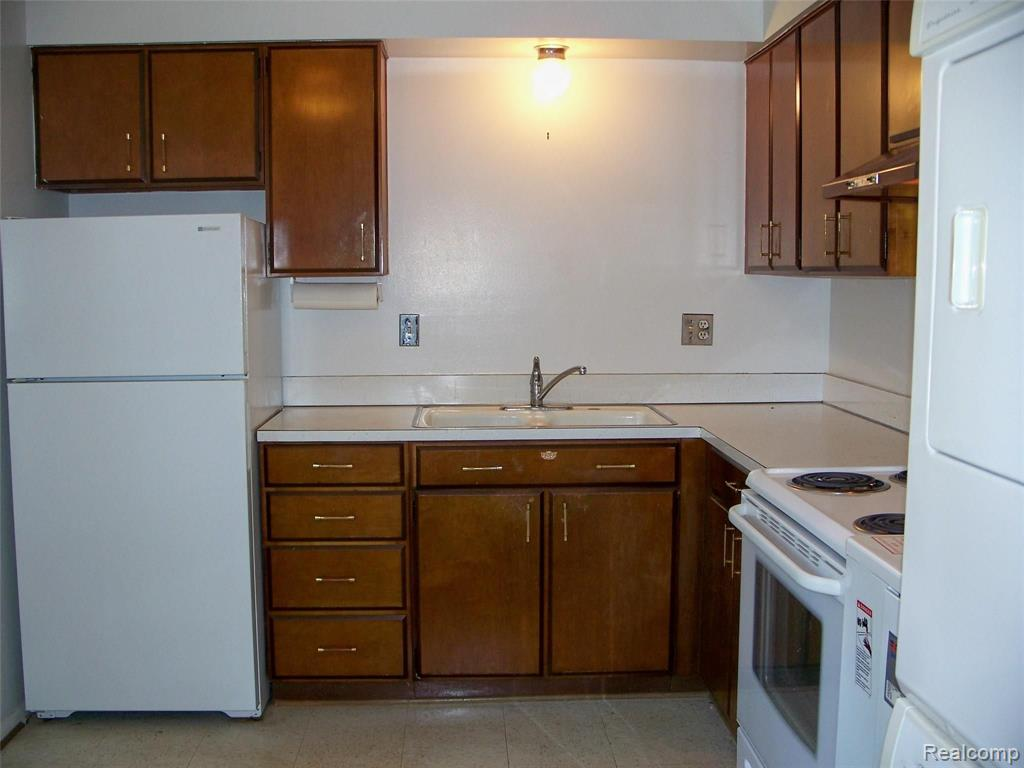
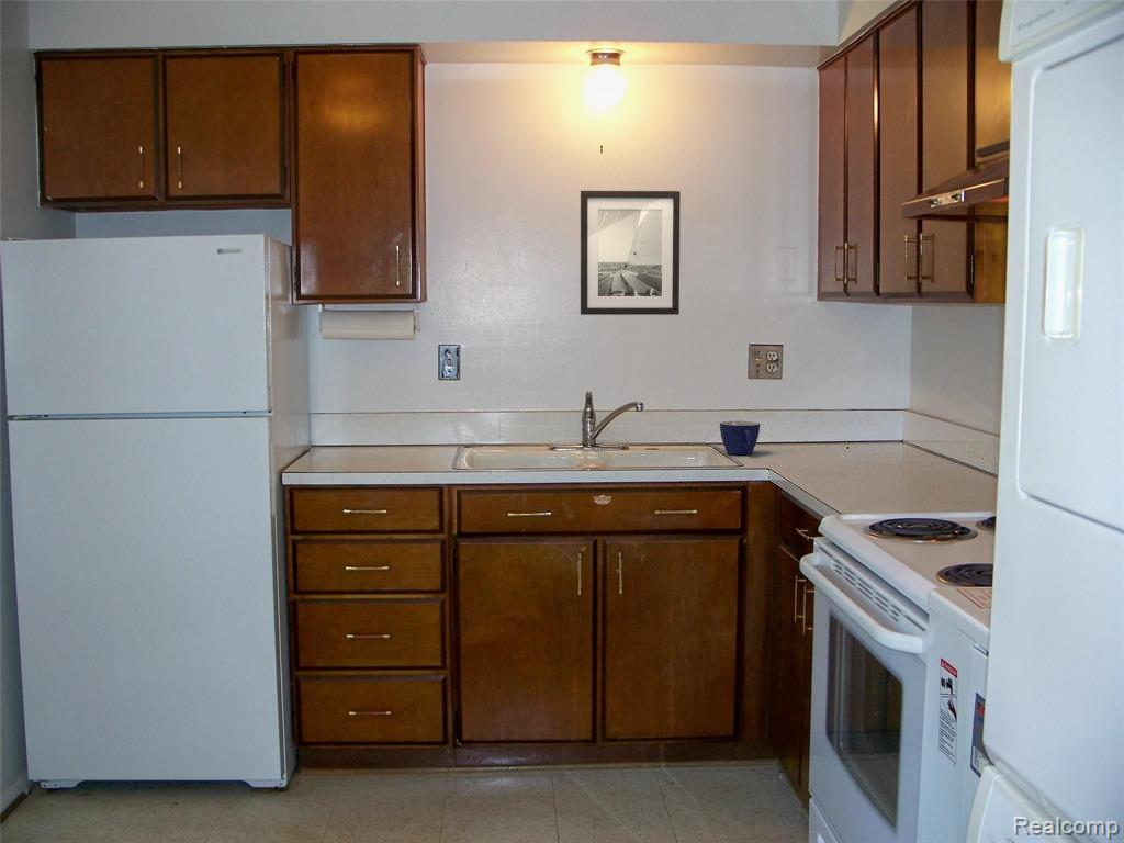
+ cup (741, 438)
+ wall art (629, 252)
